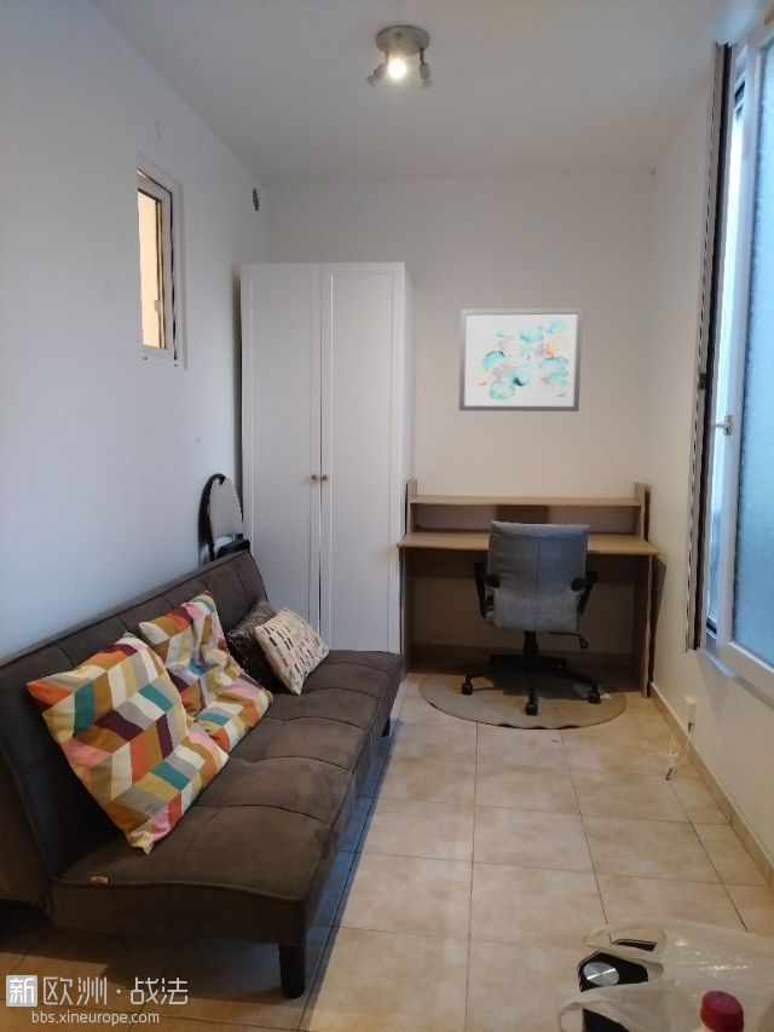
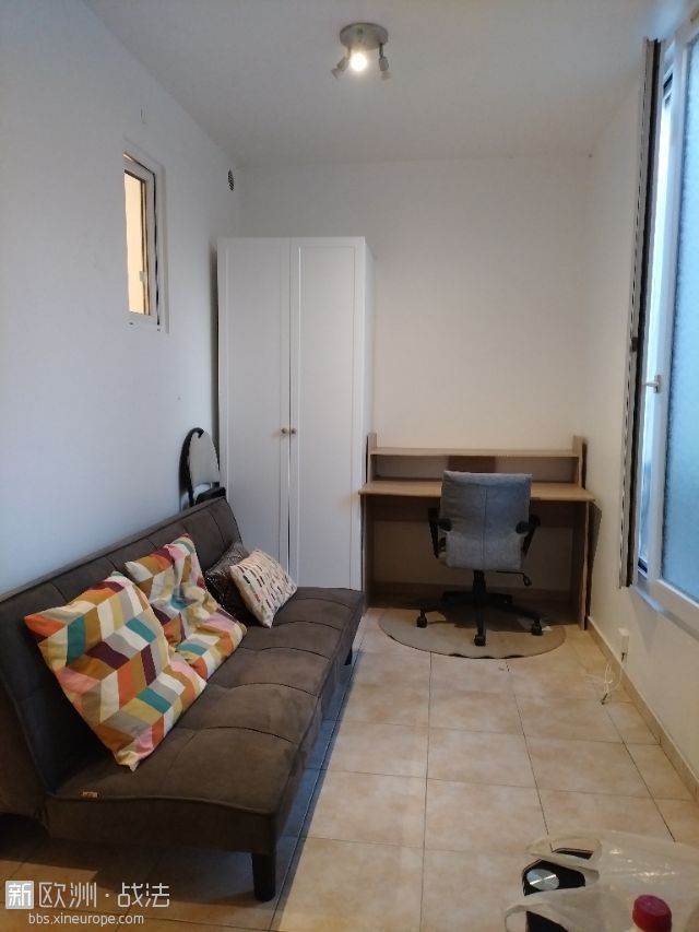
- wall art (519, 359)
